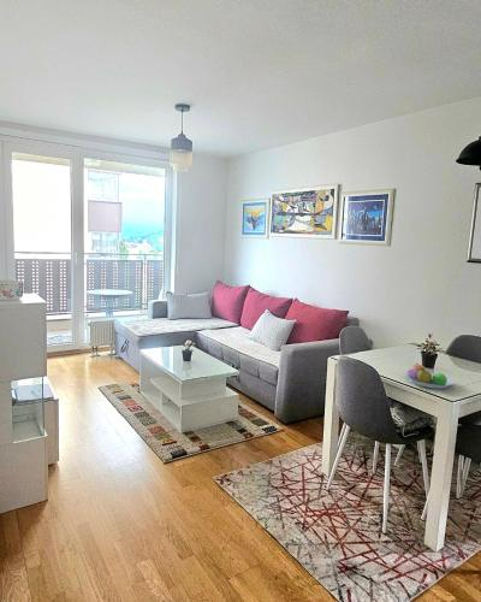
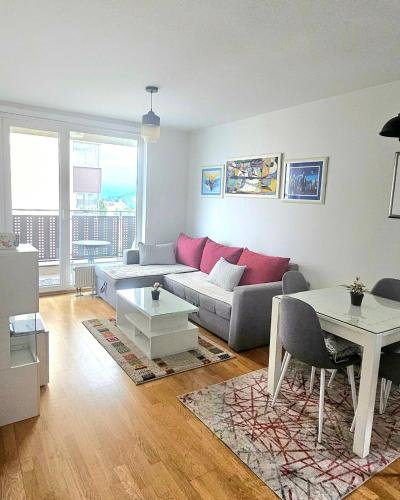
- fruit bowl (430, 374)
